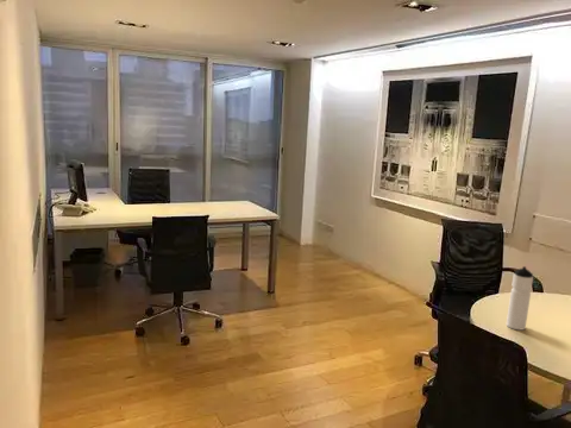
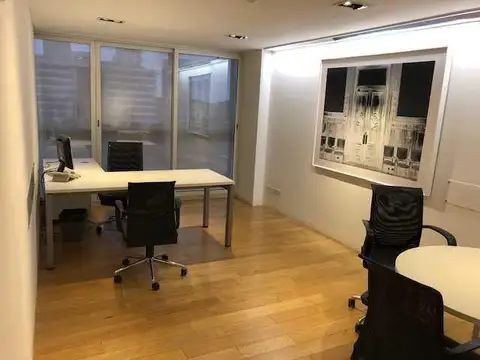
- water bottle (520, 296)
